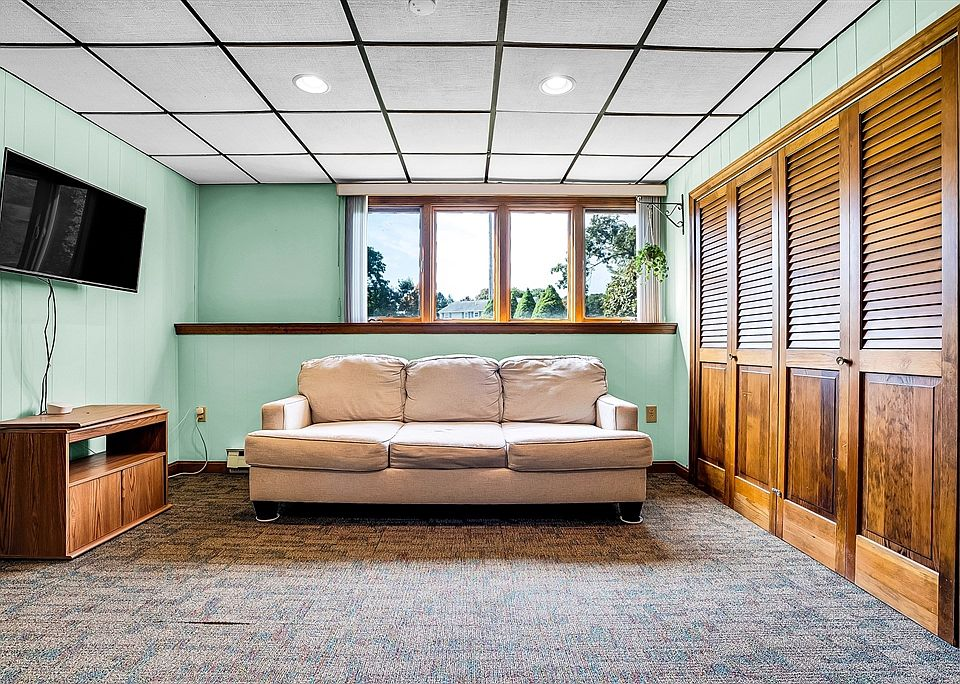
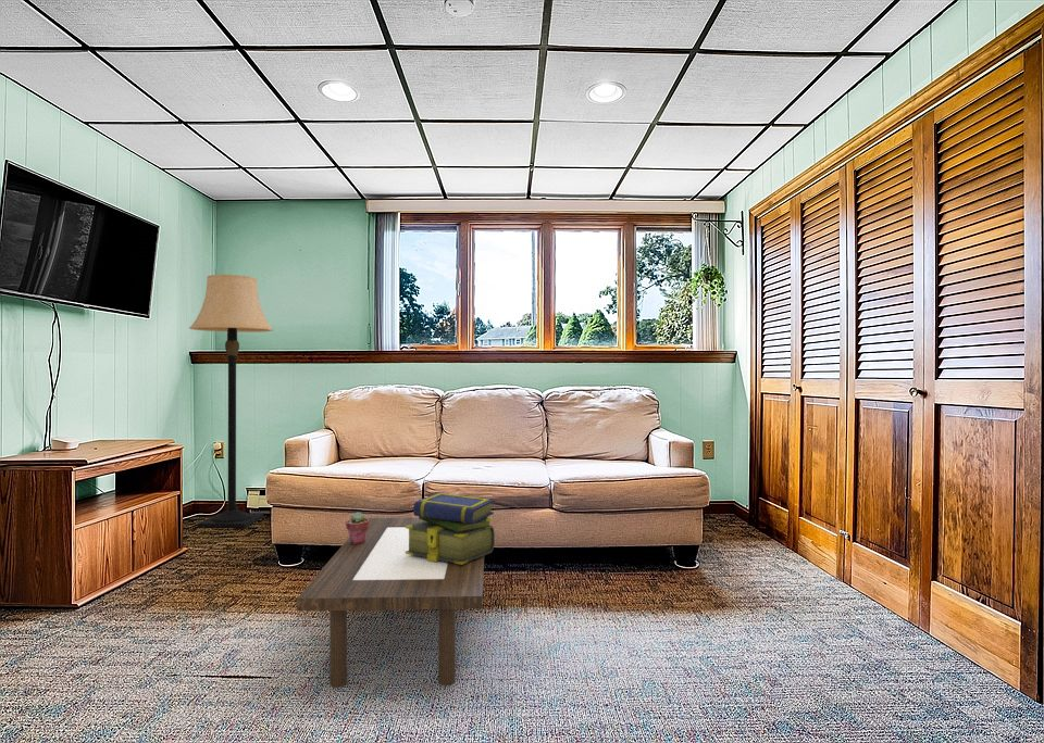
+ potted succulent (357, 526)
+ coffee table (411, 588)
+ stack of books (453, 525)
+ lamp (232, 400)
